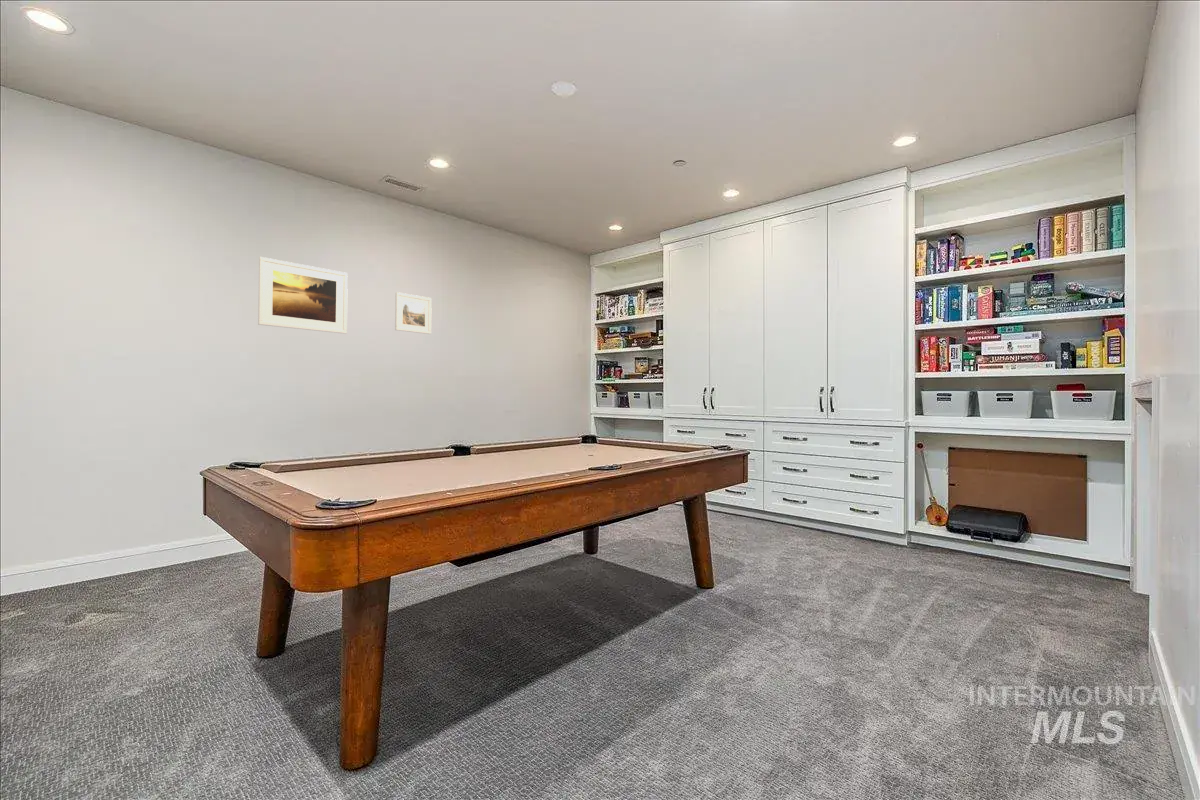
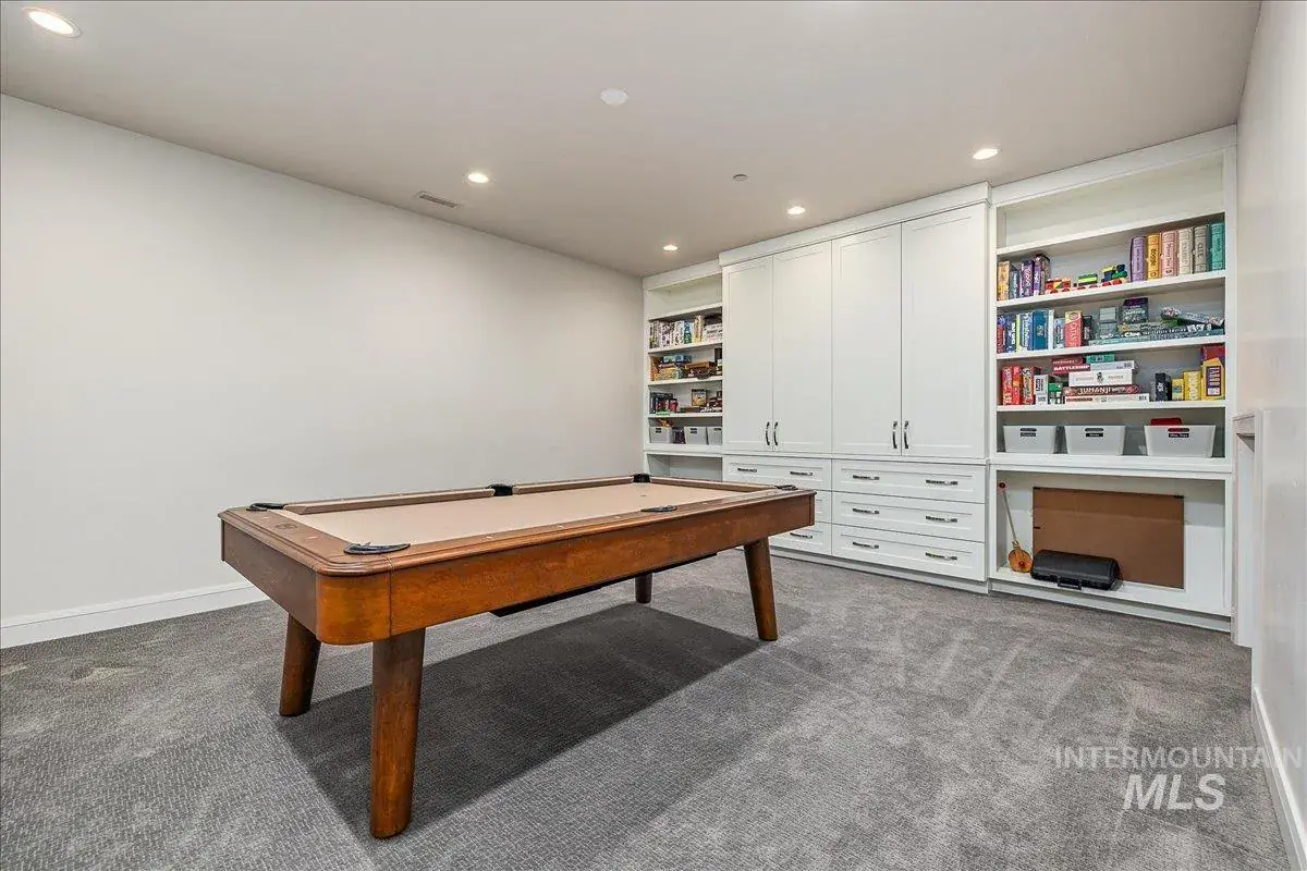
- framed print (305, 297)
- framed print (413, 313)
